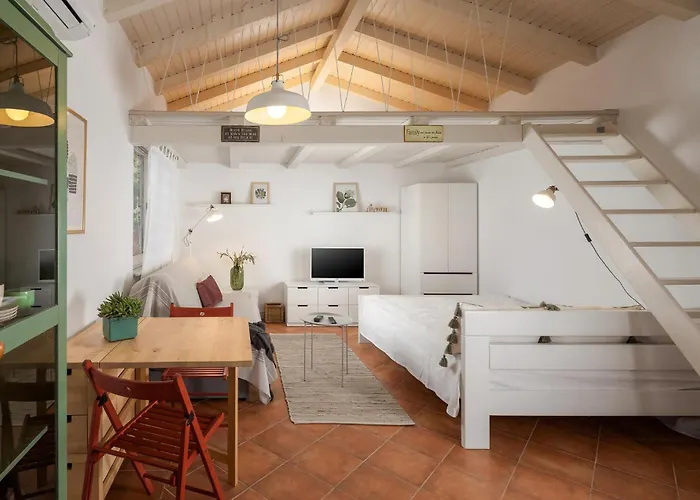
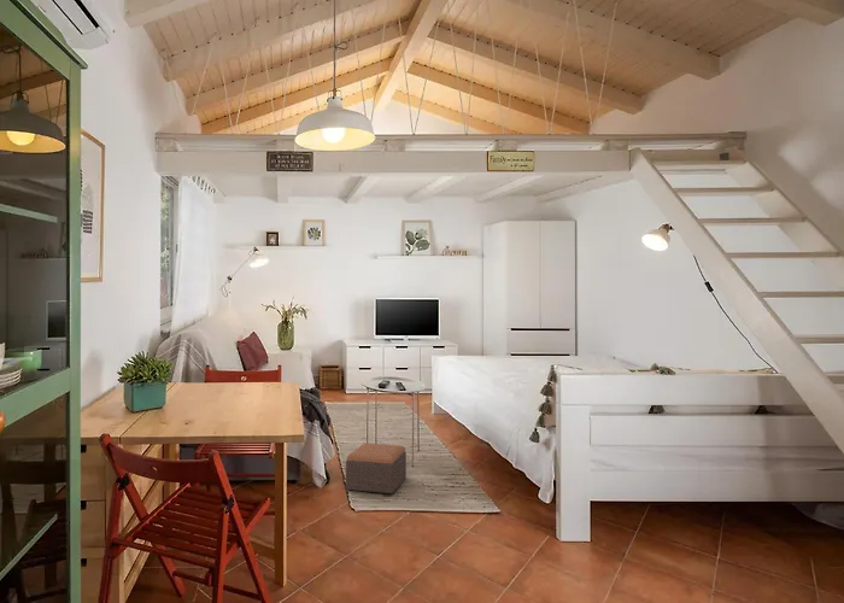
+ footstool (376, 466)
